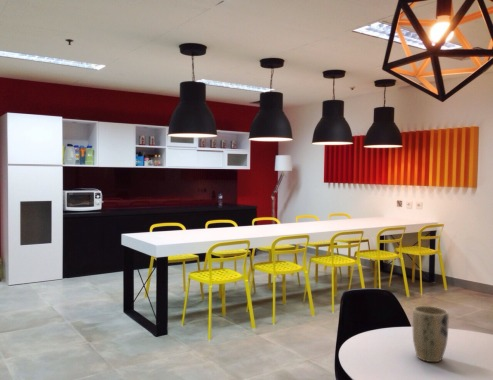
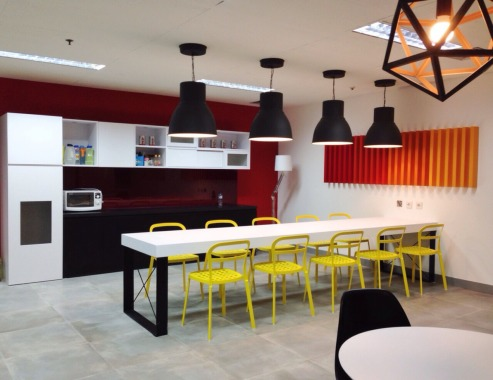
- plant pot (430, 334)
